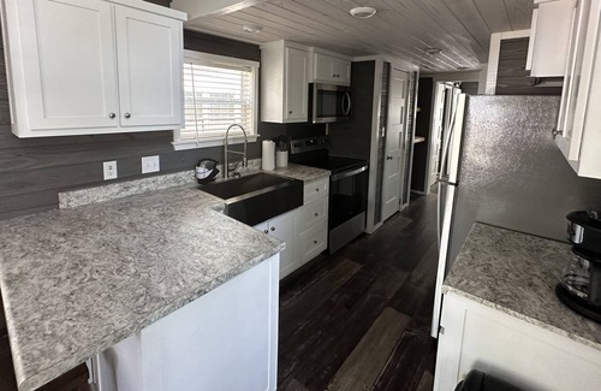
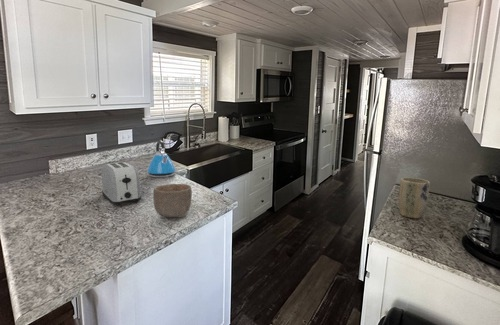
+ kettle (160, 157)
+ plant pot (412, 198)
+ toaster (120, 181)
+ bowl (173, 201)
